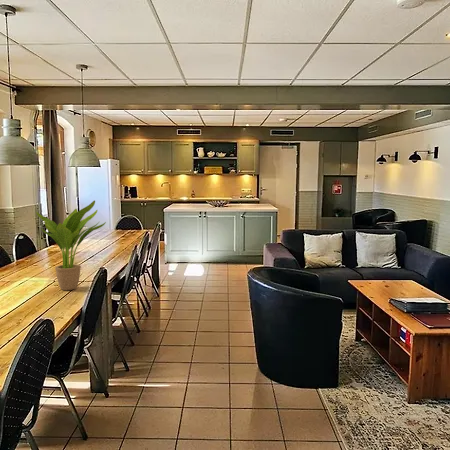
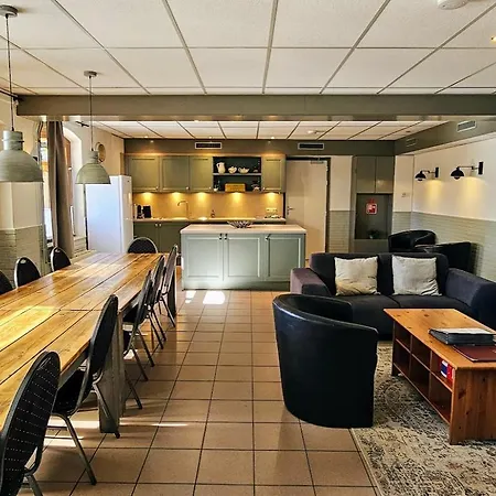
- potted plant (74, 243)
